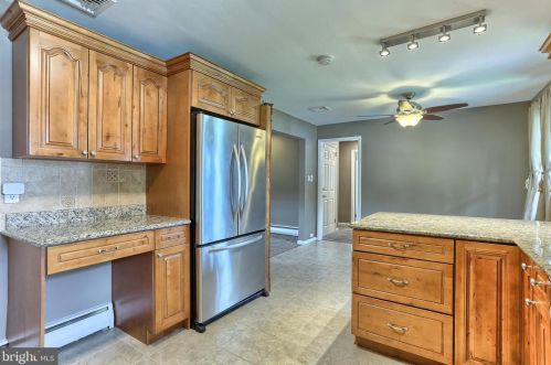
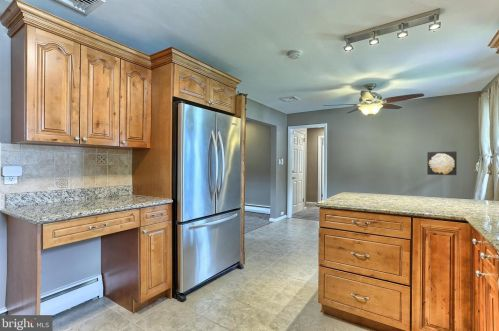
+ wall art (441, 163)
